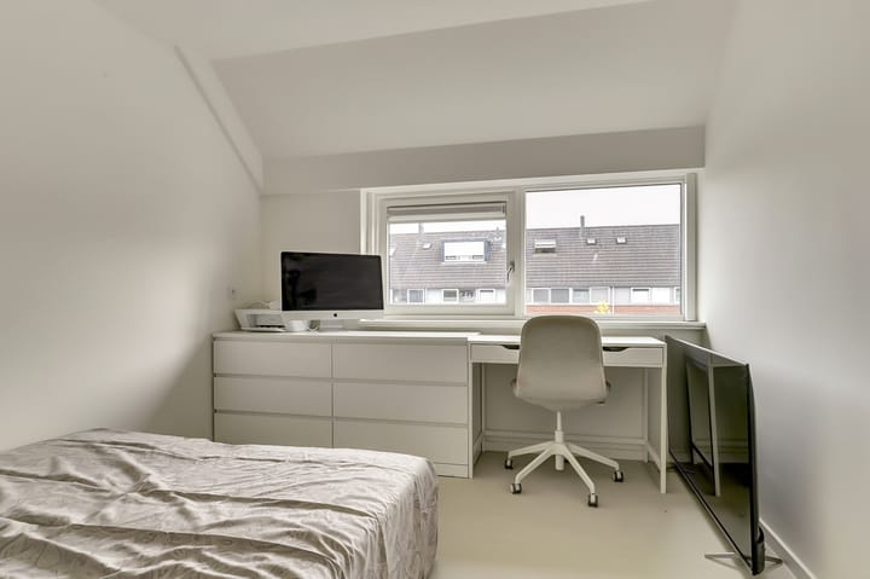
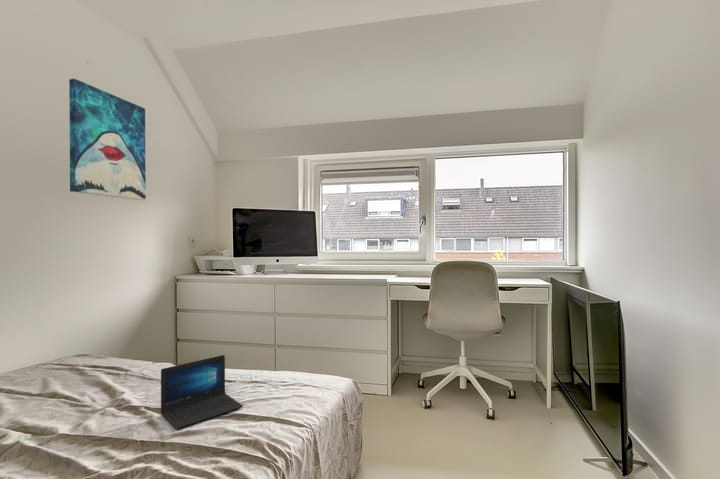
+ laptop (202, 388)
+ wall art (111, 145)
